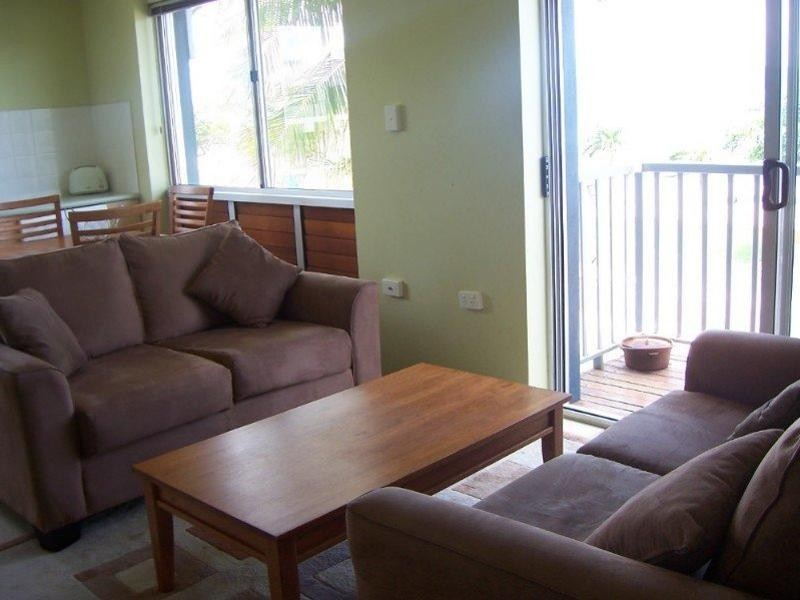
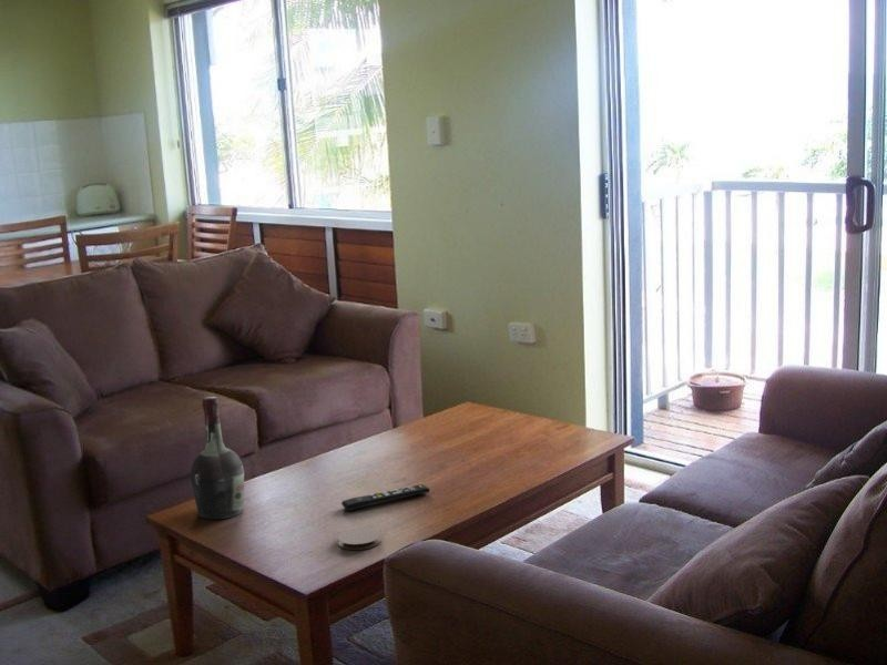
+ coaster (359, 539)
+ remote control (386, 497)
+ cognac bottle (215, 454)
